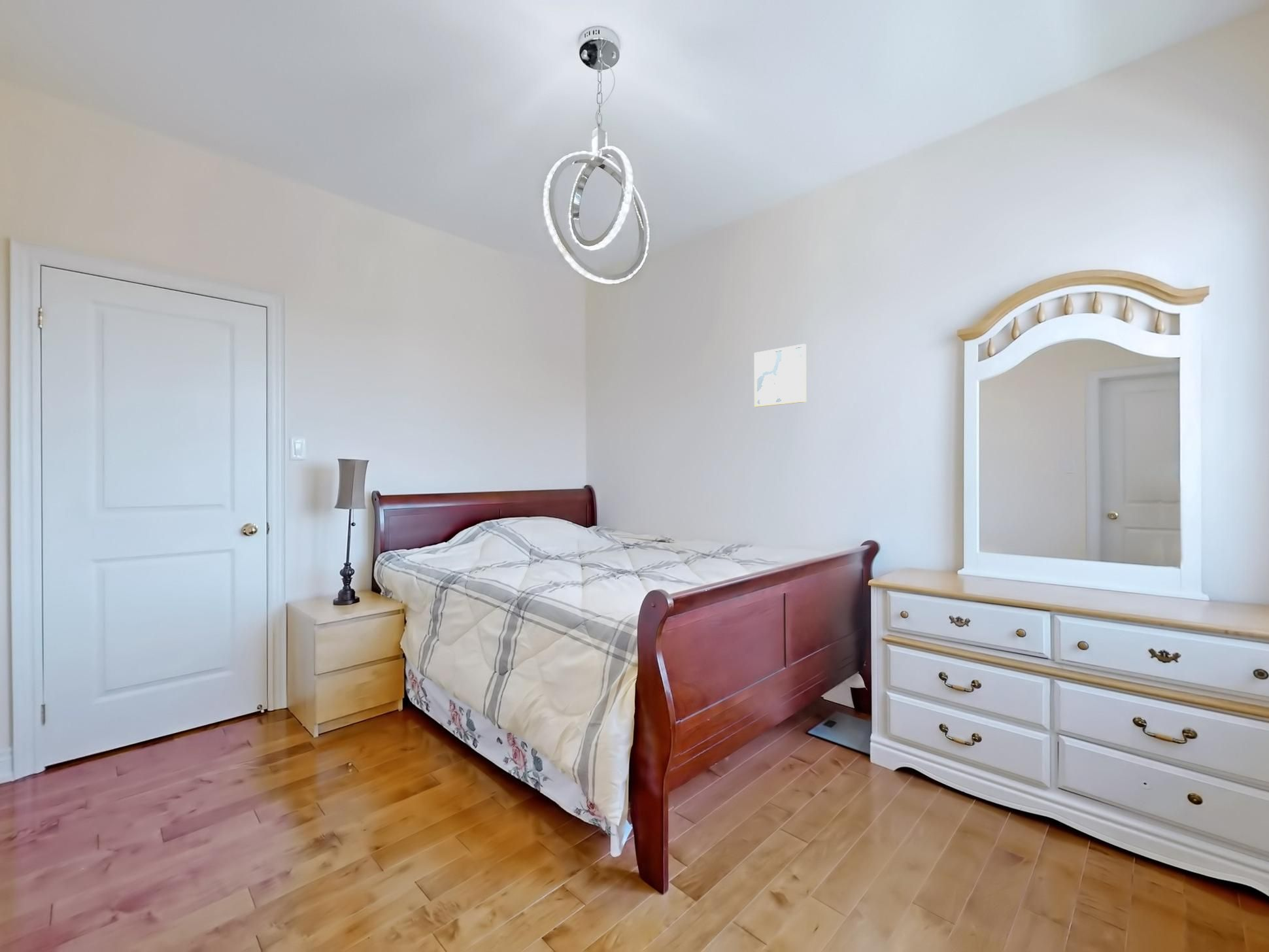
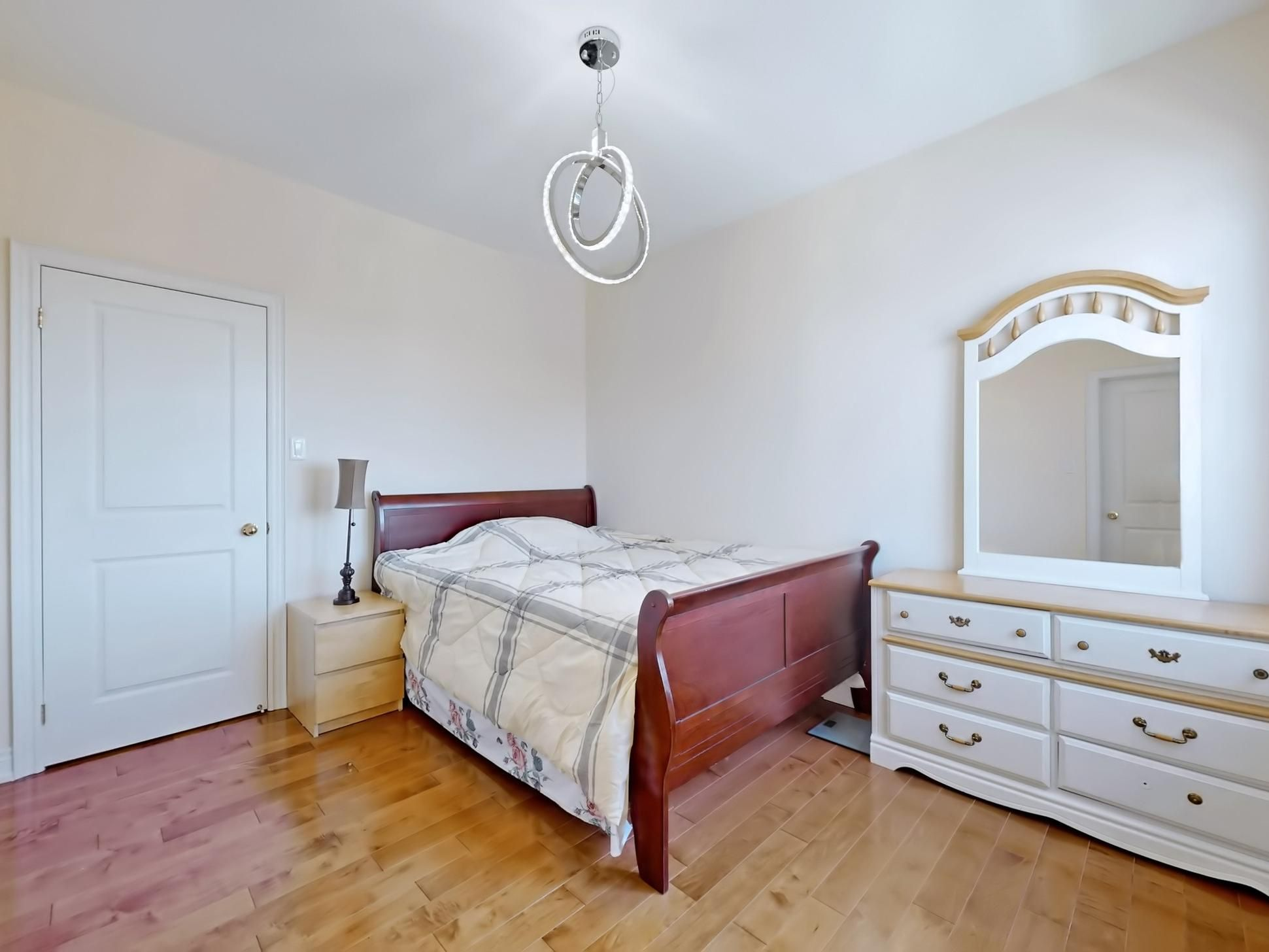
- wall art (779, 376)
